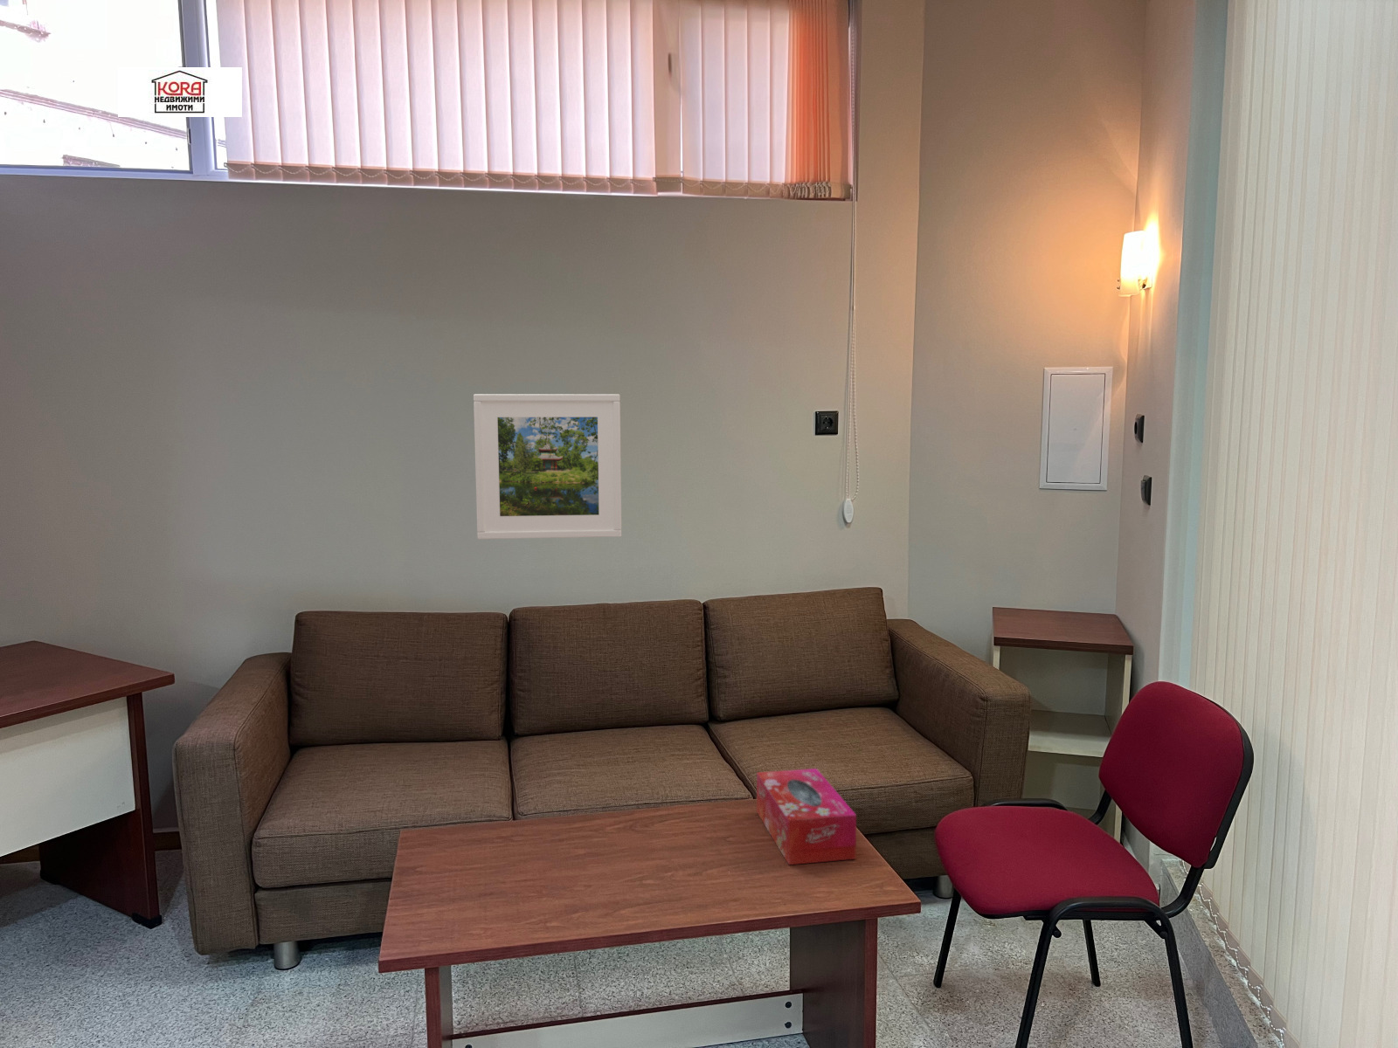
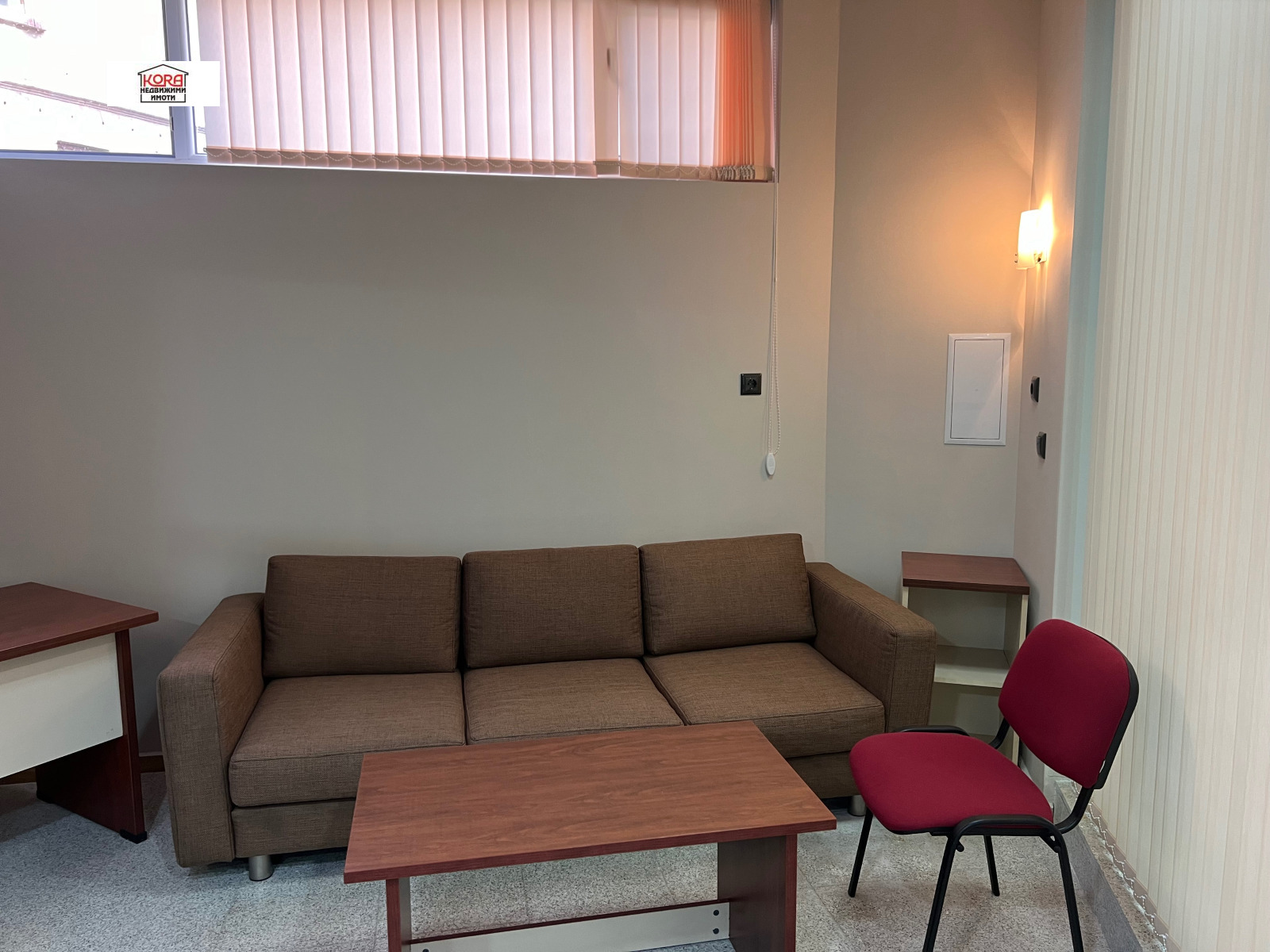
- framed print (548, 467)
- tissue box (802, 814)
